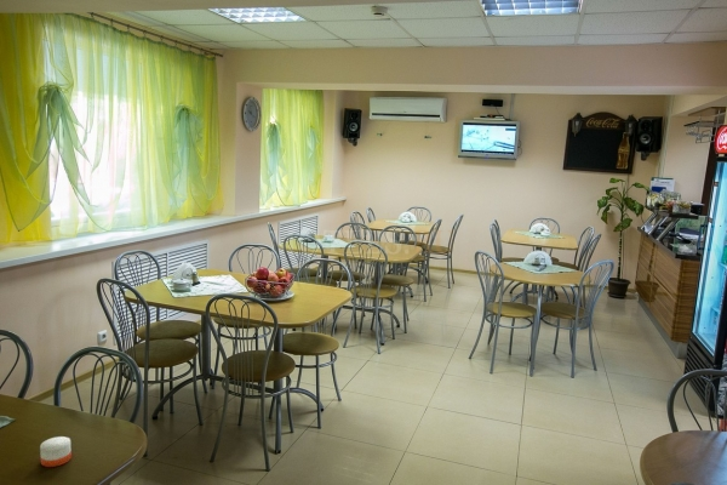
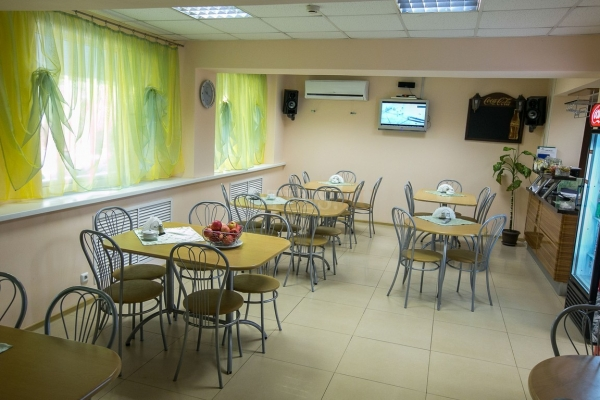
- candle (55, 443)
